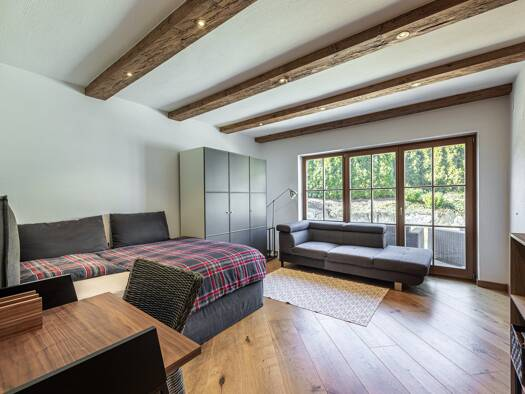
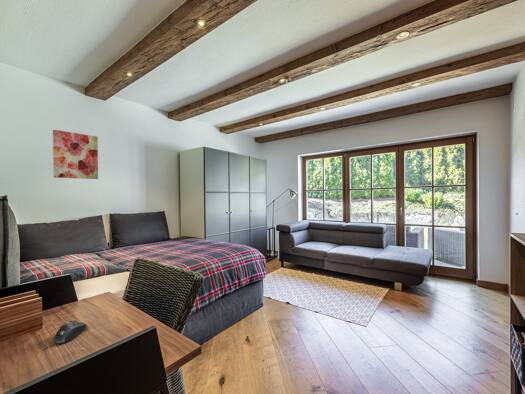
+ computer mouse (70, 329)
+ wall art (76, 155)
